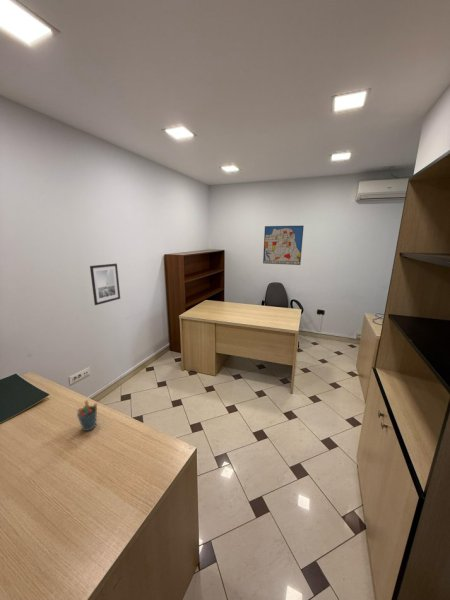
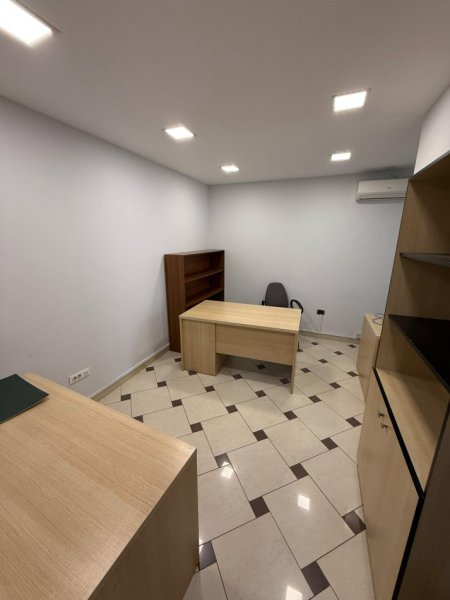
- wall art (106, 283)
- wall art (282, 245)
- pen holder (87, 414)
